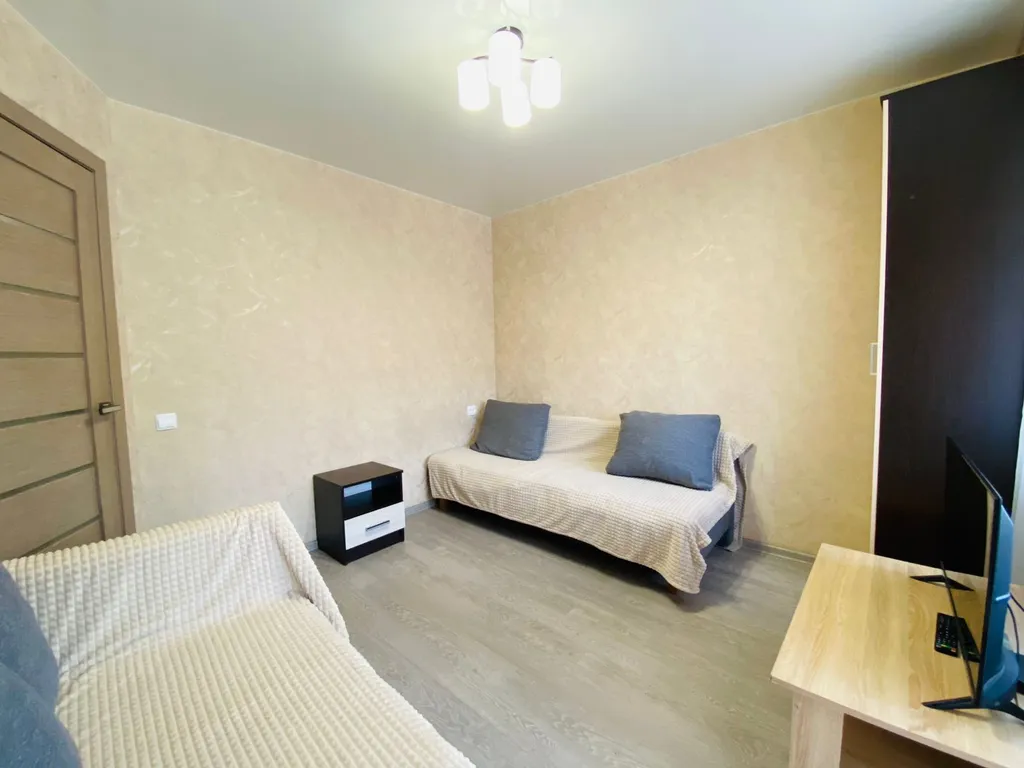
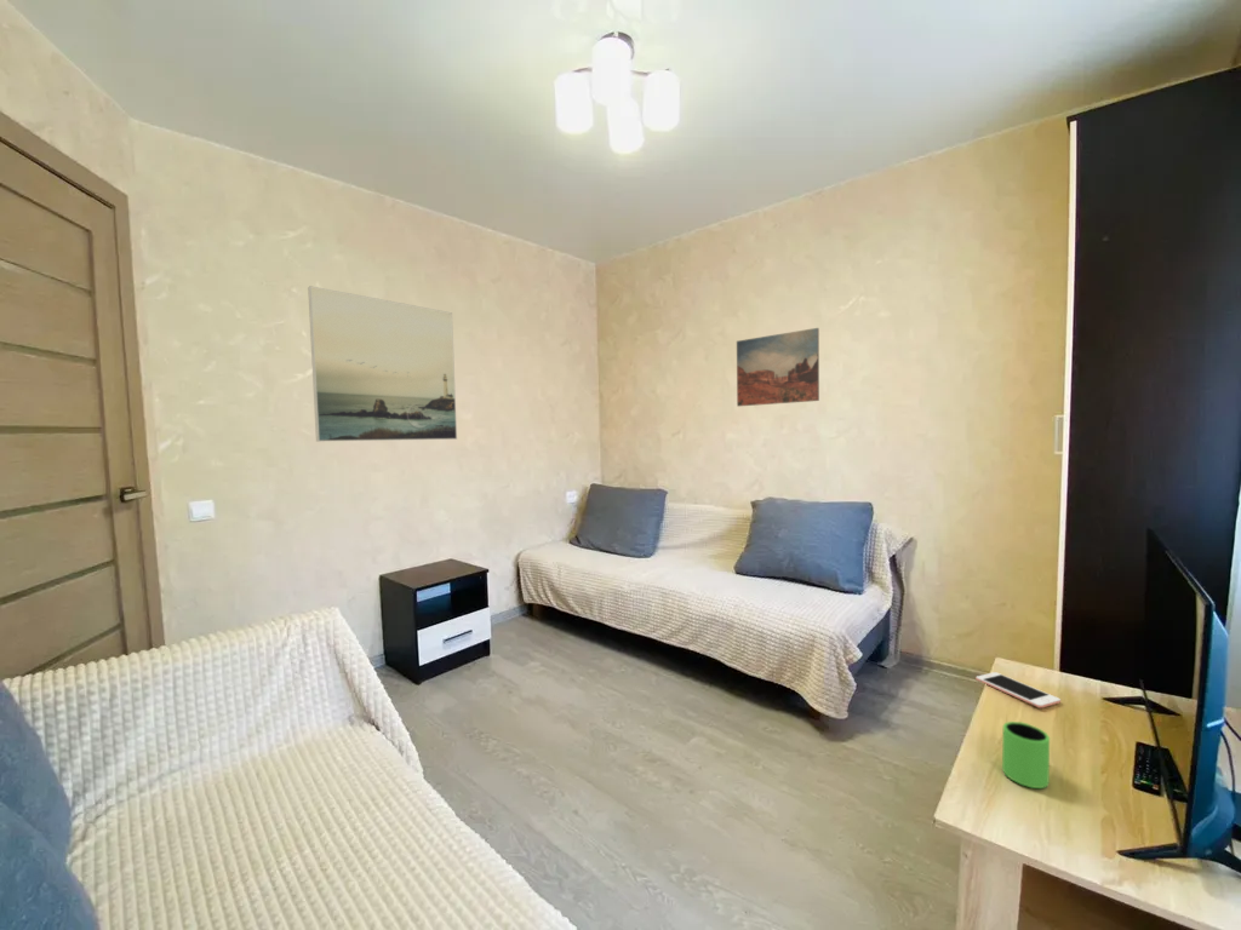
+ mug (1024, 748)
+ cell phone (1016, 688)
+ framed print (390, 371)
+ wall art (776, 369)
